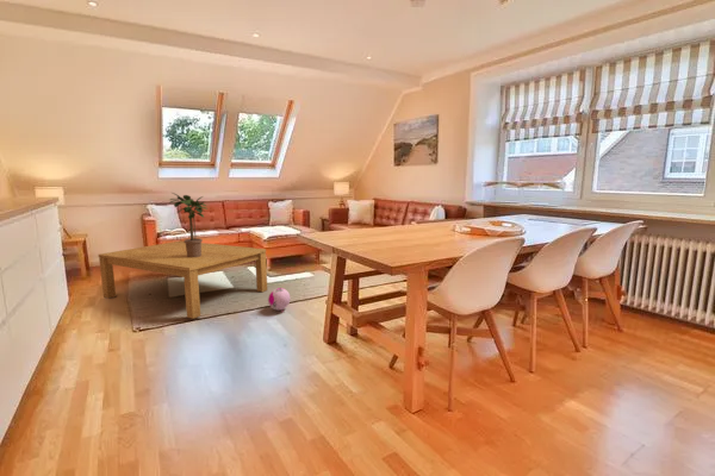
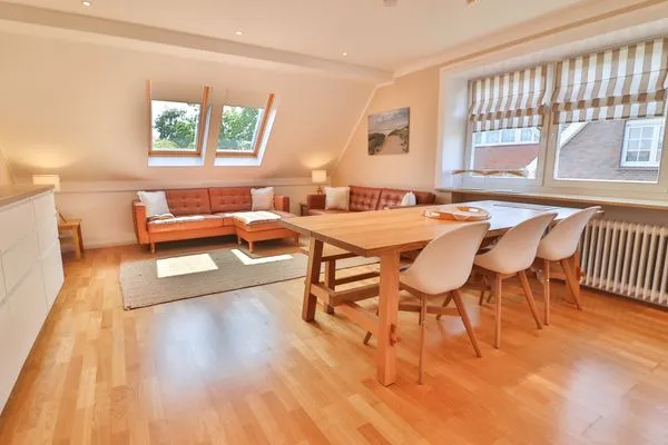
- potted plant (192, 224)
- ball (279, 298)
- coffee table (186, 273)
